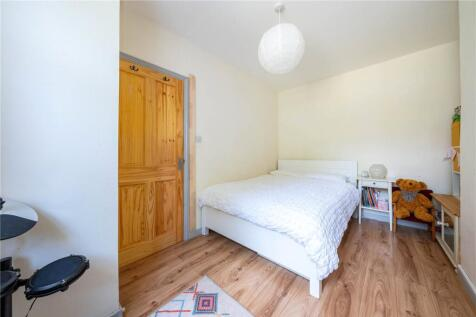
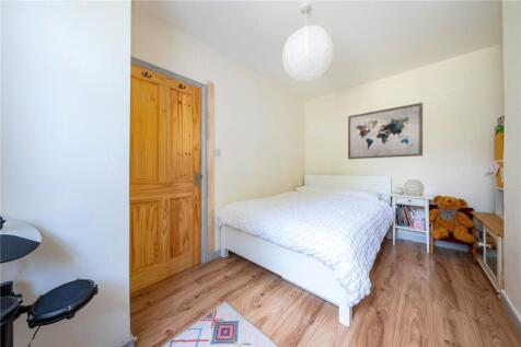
+ wall art (381, 134)
